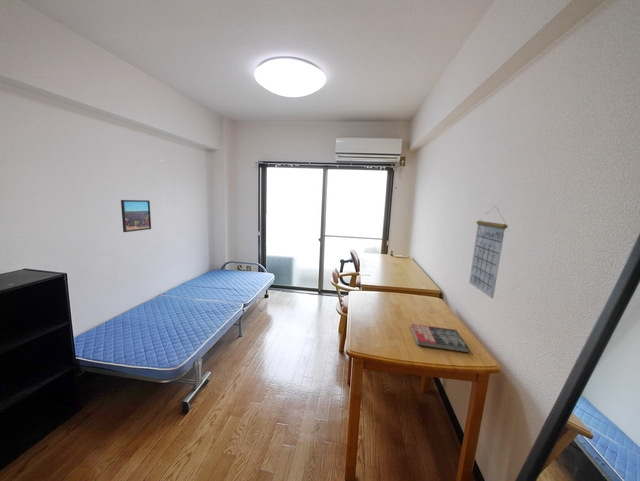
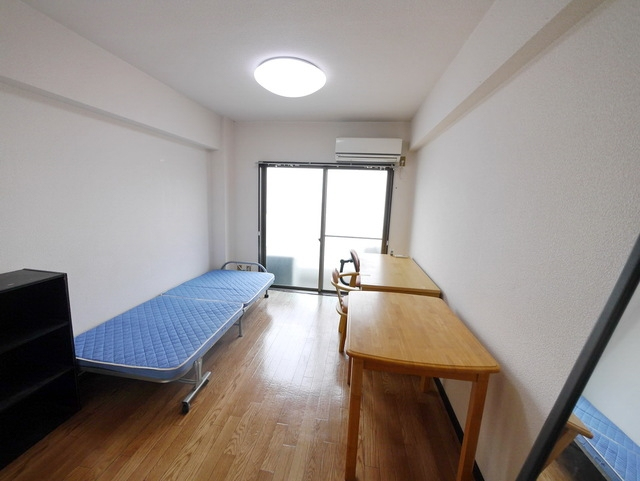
- book (437, 336)
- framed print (137, 215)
- calendar (486, 248)
